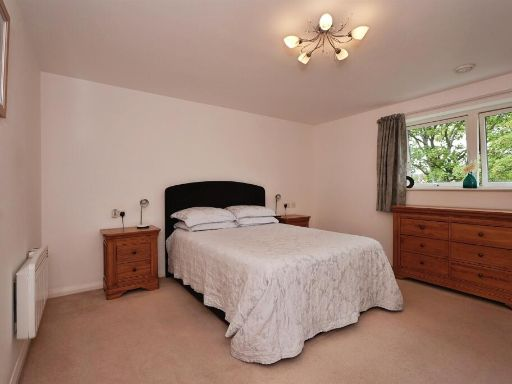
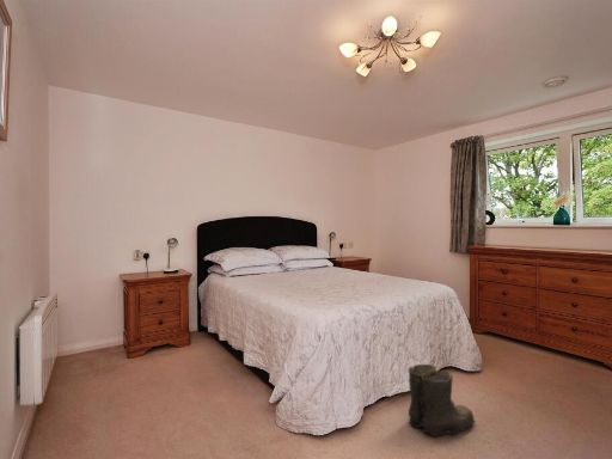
+ boots (440, 394)
